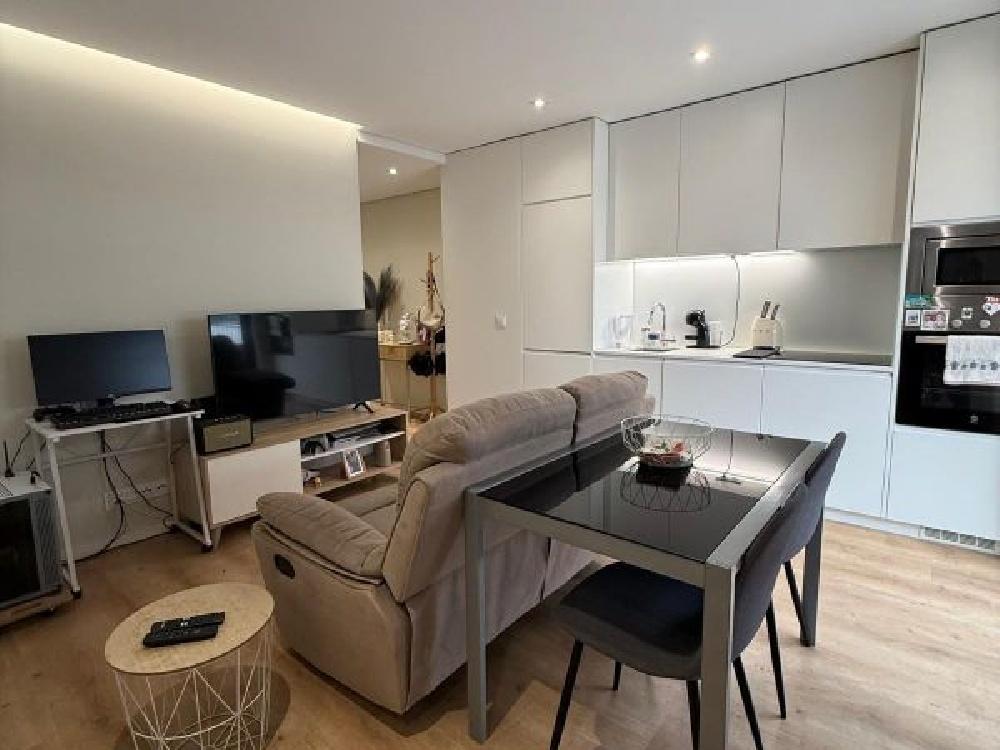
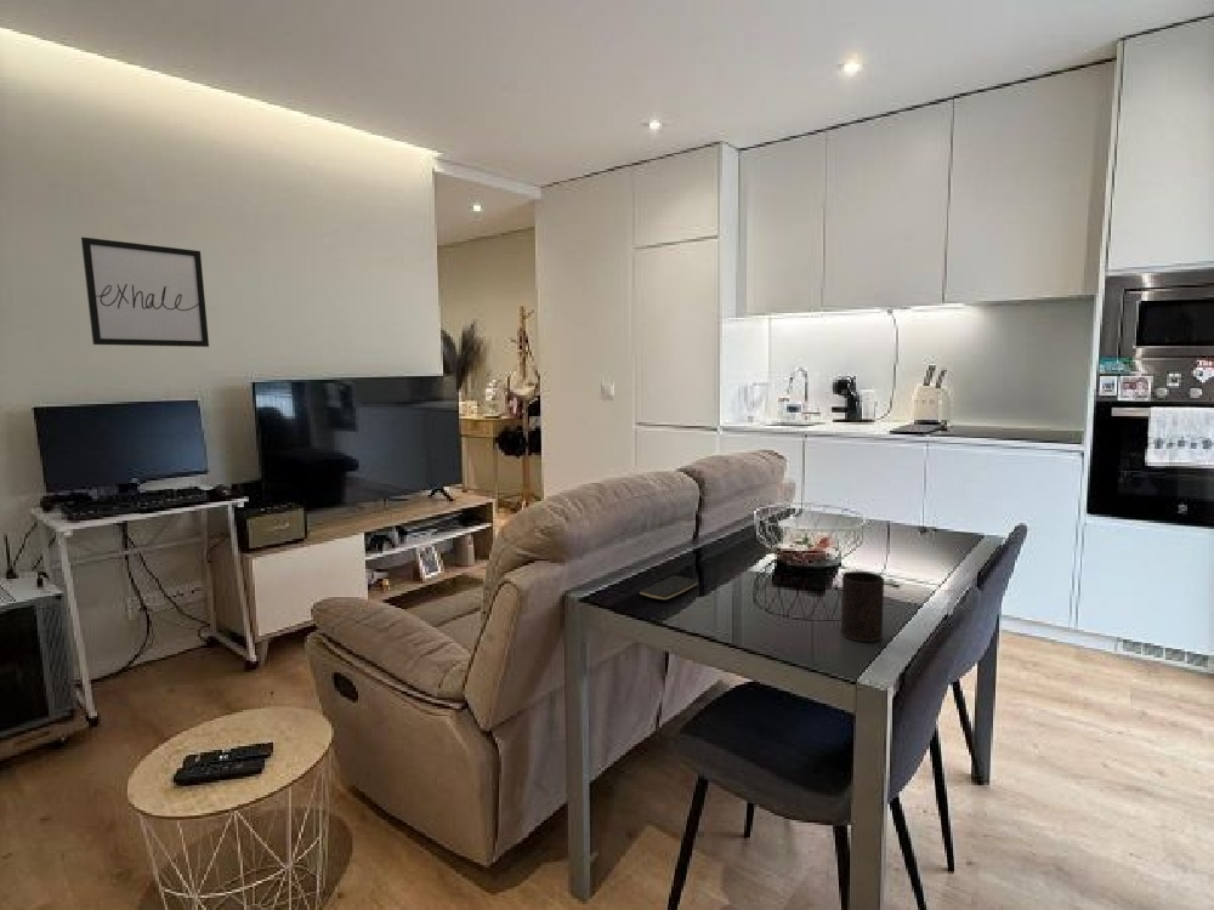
+ wall art (148, 295)
+ cup (862, 605)
+ smartphone (669, 587)
